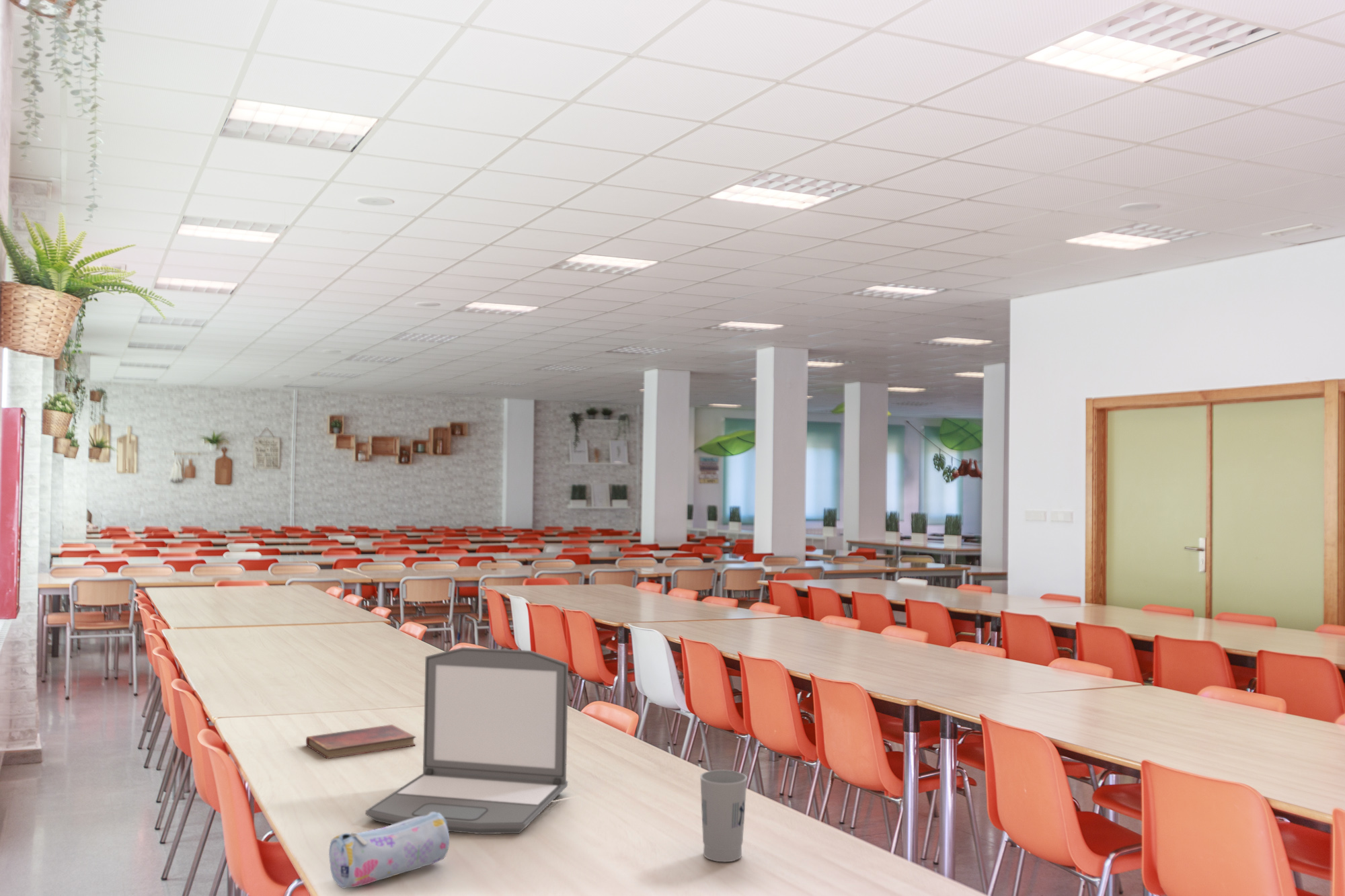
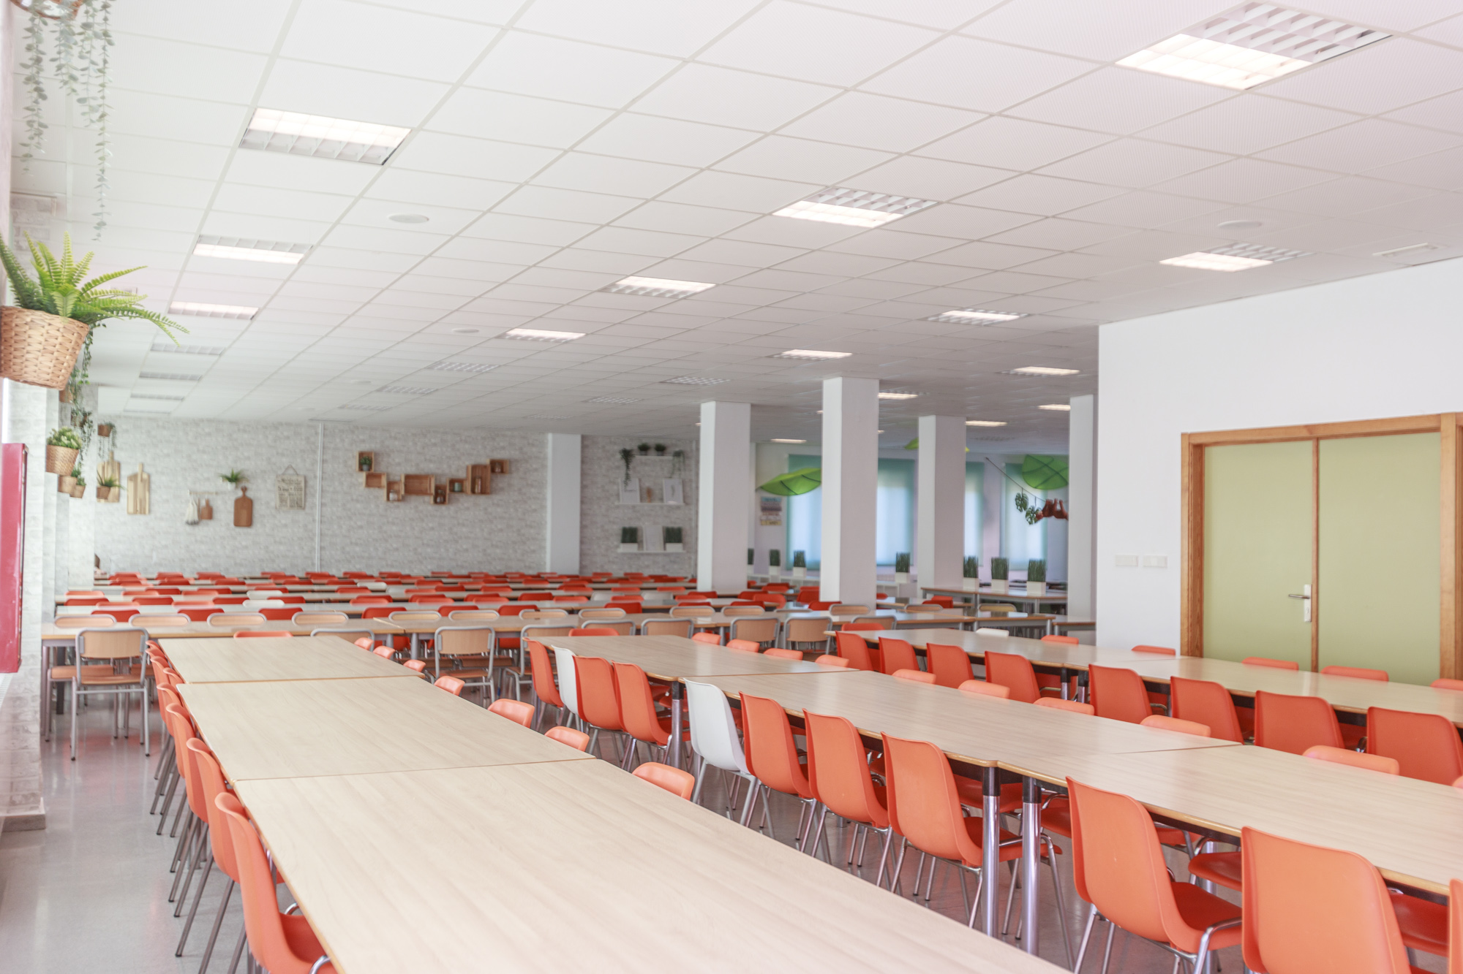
- cup (723, 815)
- laptop (471, 733)
- diary (360, 741)
- pencil case (389, 848)
